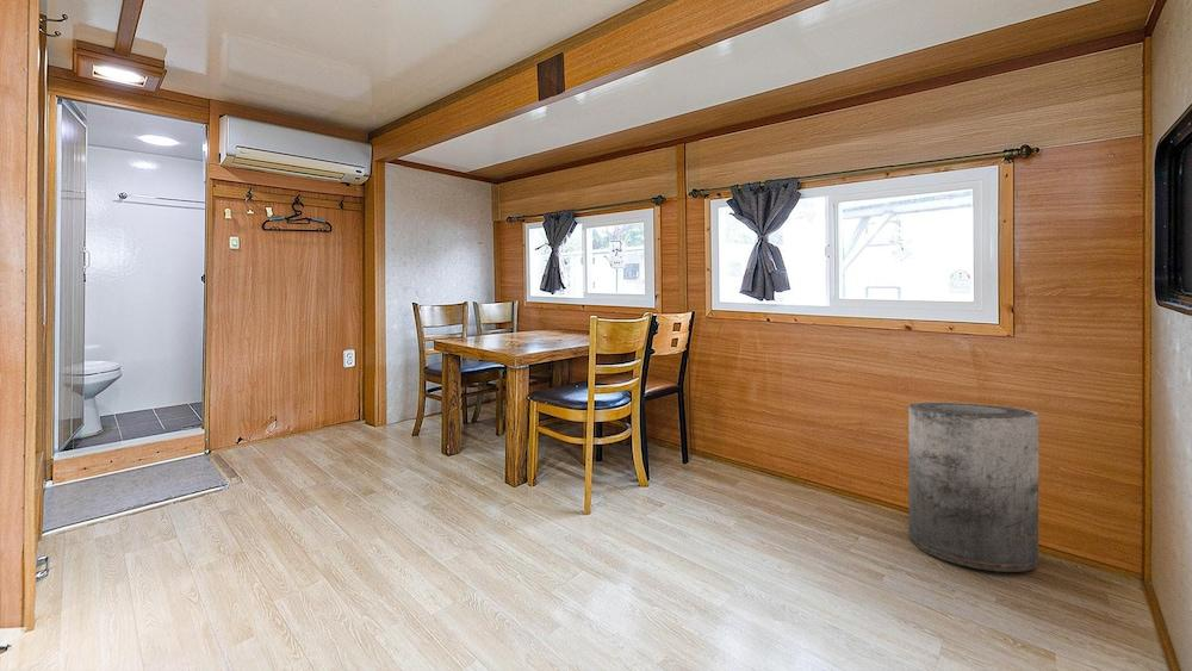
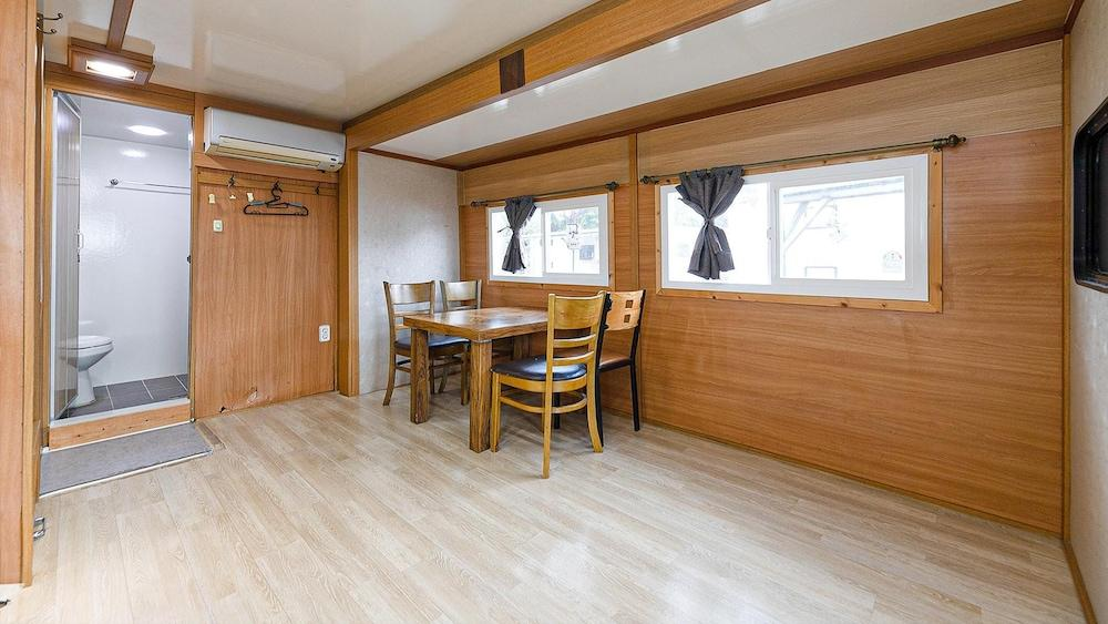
- trash can (969, 478)
